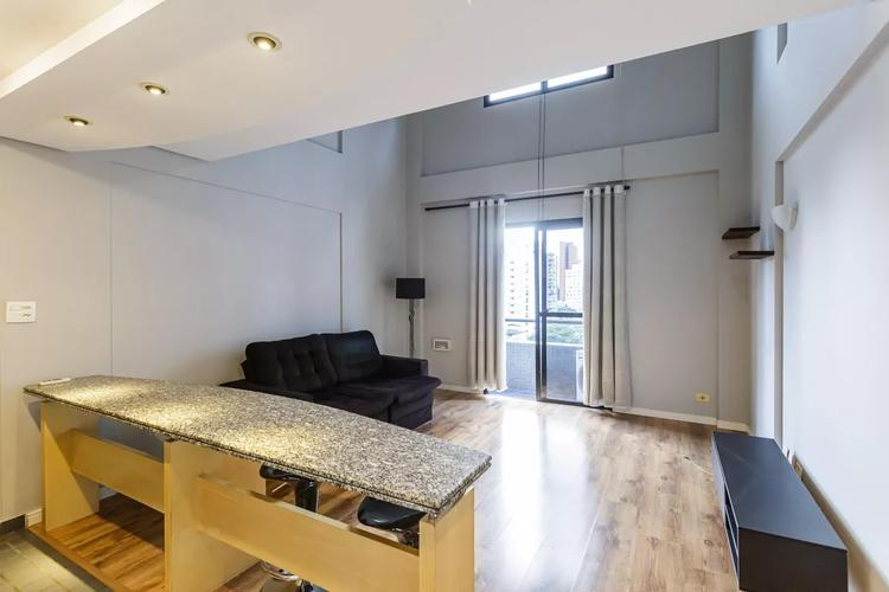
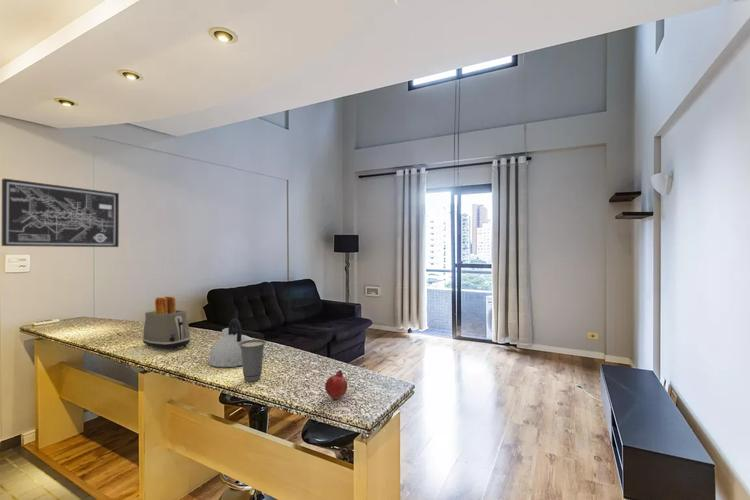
+ wall art (66, 216)
+ toaster (166, 321)
+ kettle (233, 338)
+ cup (252, 361)
+ fruit (336, 384)
